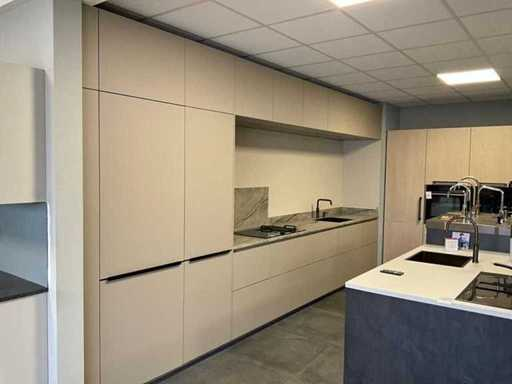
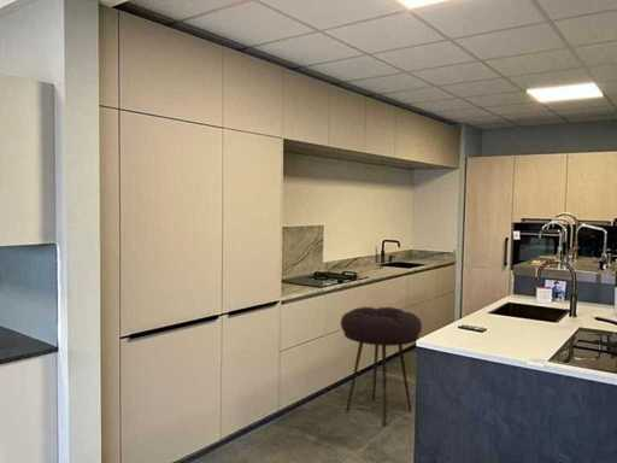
+ stool (382, 362)
